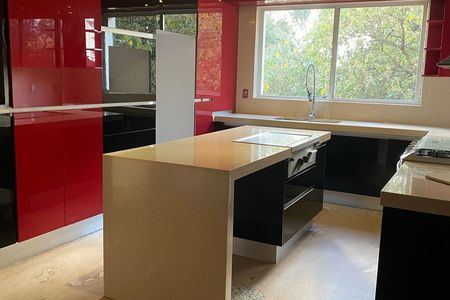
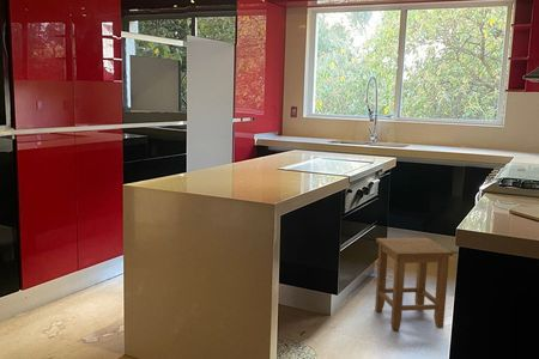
+ stool (410, 287)
